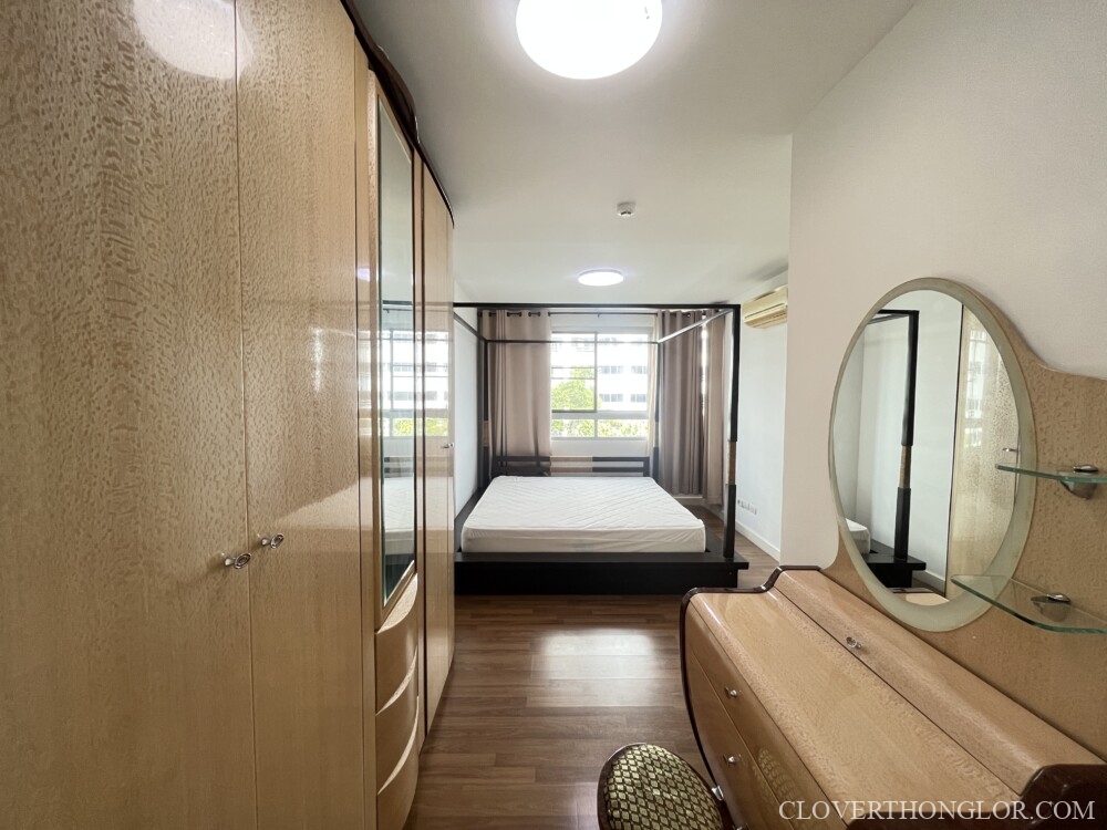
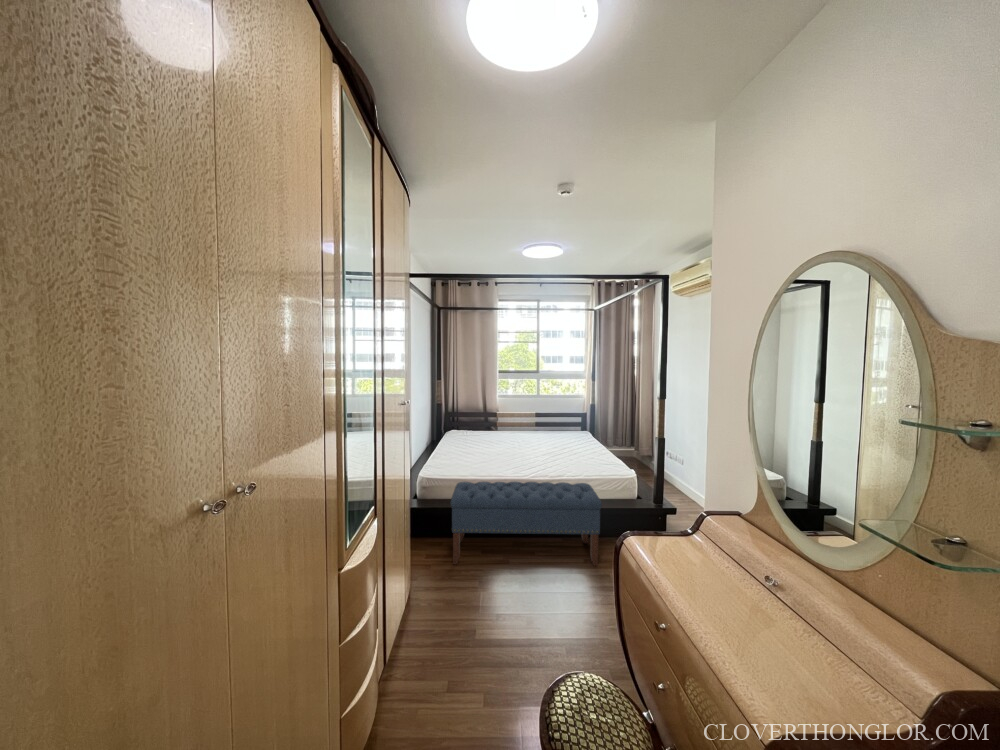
+ bench (524, 520)
